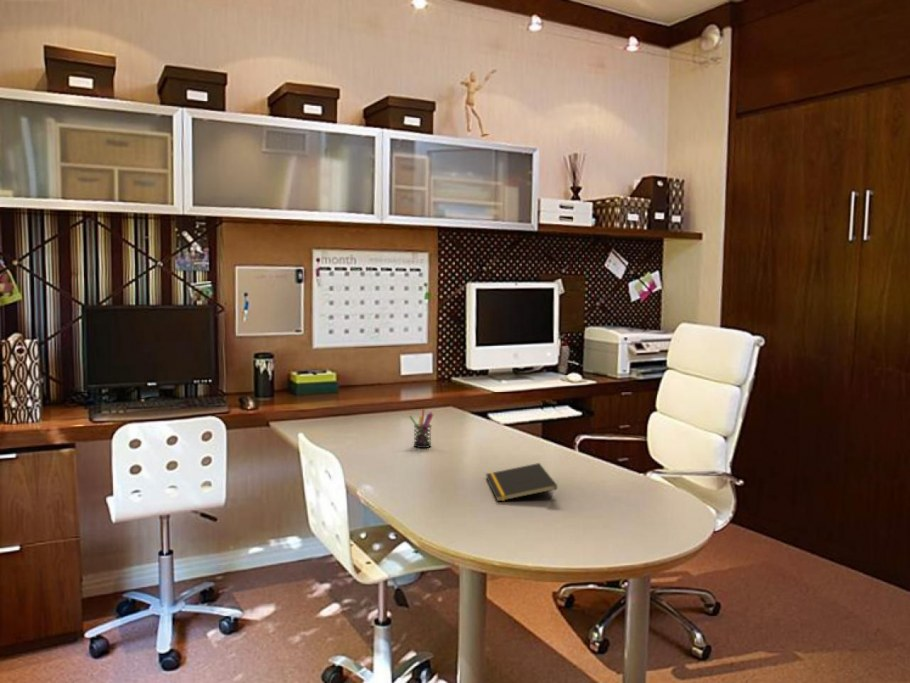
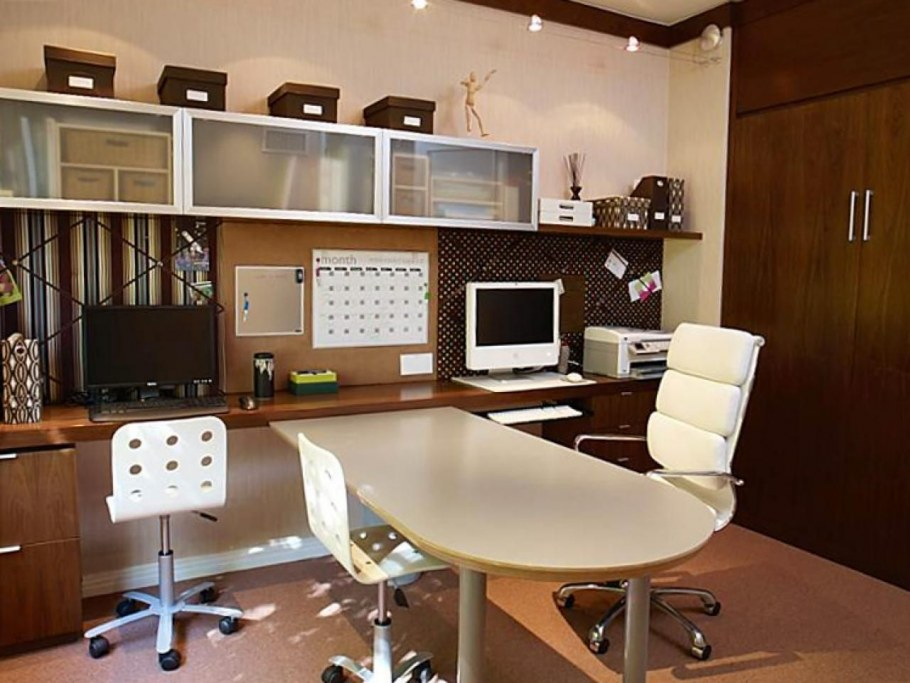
- notepad (519, 481)
- pen holder (420, 427)
